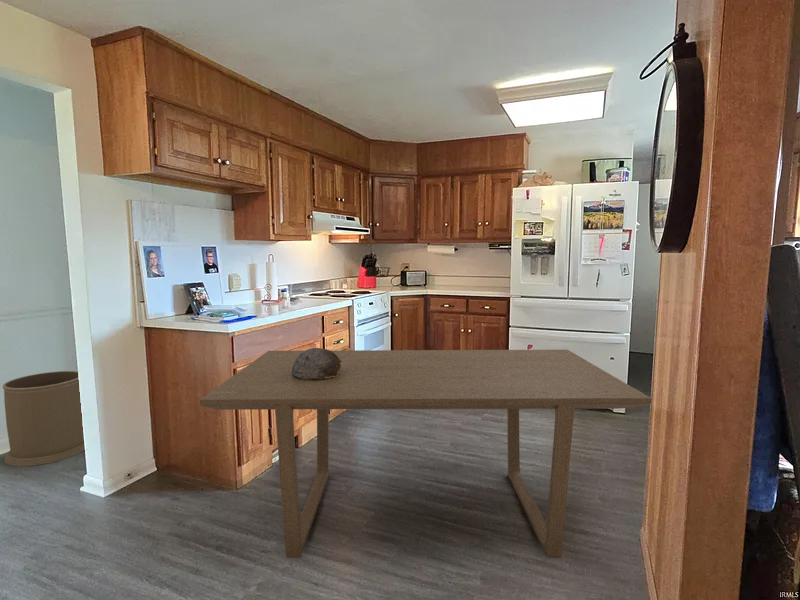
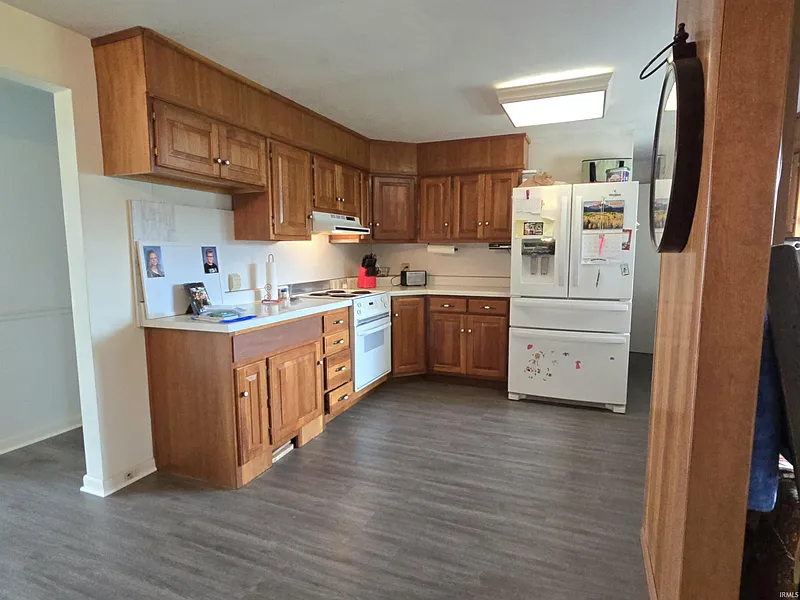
- trash can (48, 414)
- dining table (420, 408)
- decorative bowl (317, 360)
